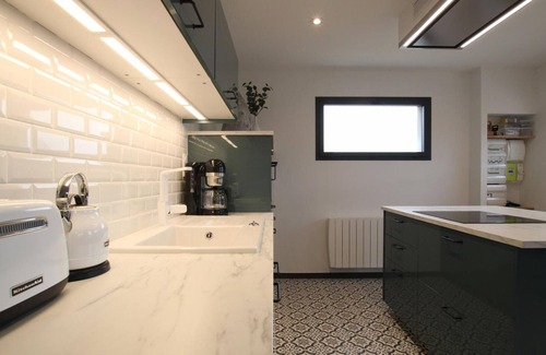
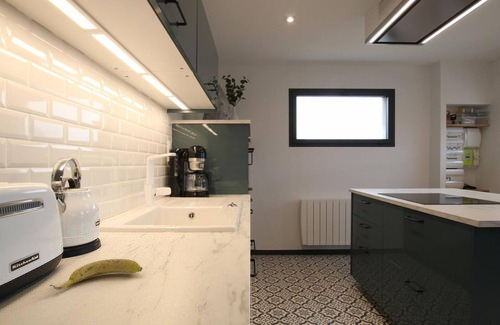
+ banana (102, 272)
